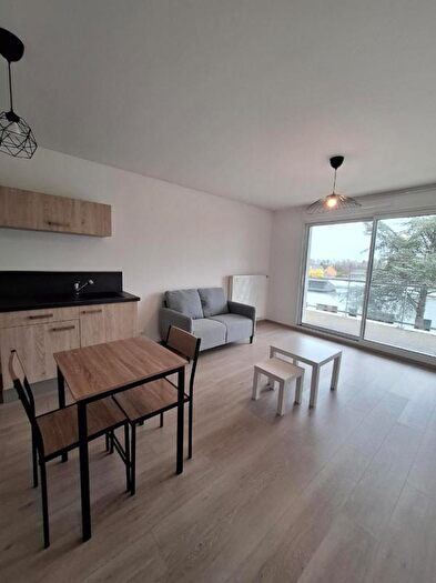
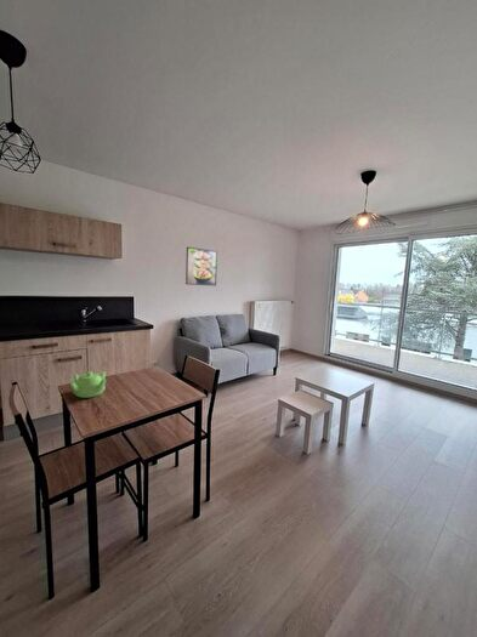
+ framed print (201, 267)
+ teapot (89, 382)
